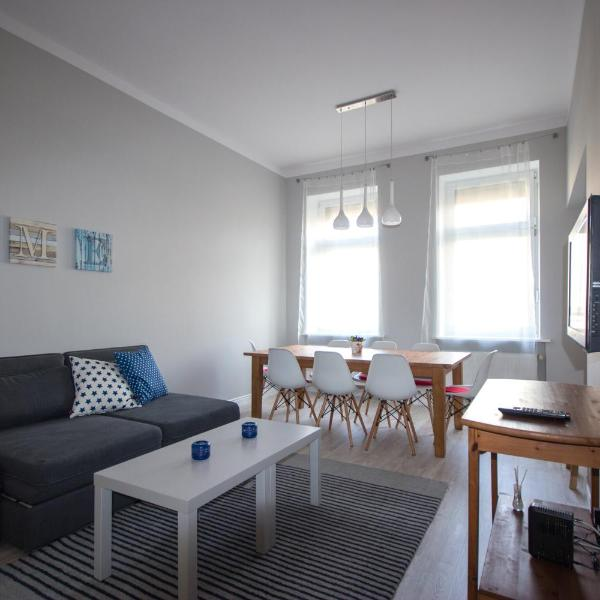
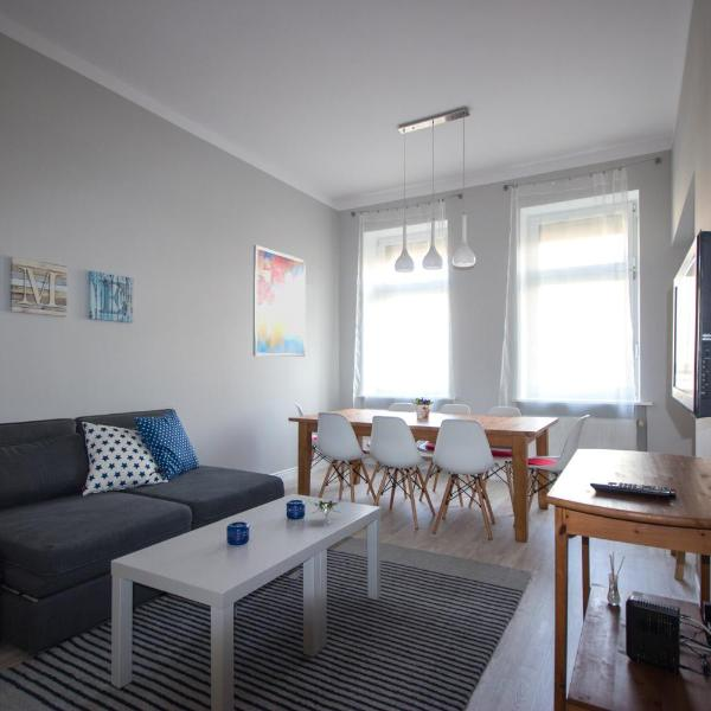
+ wall art (281, 305)
+ plant (326, 507)
